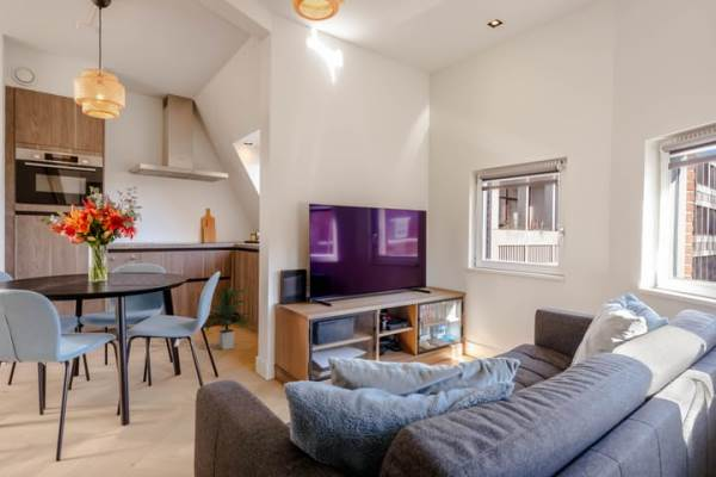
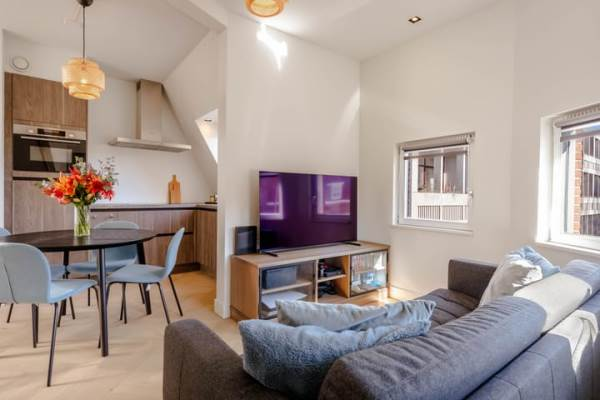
- indoor plant (227, 316)
